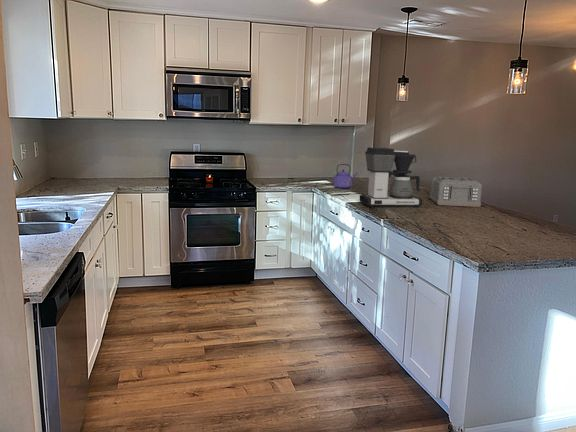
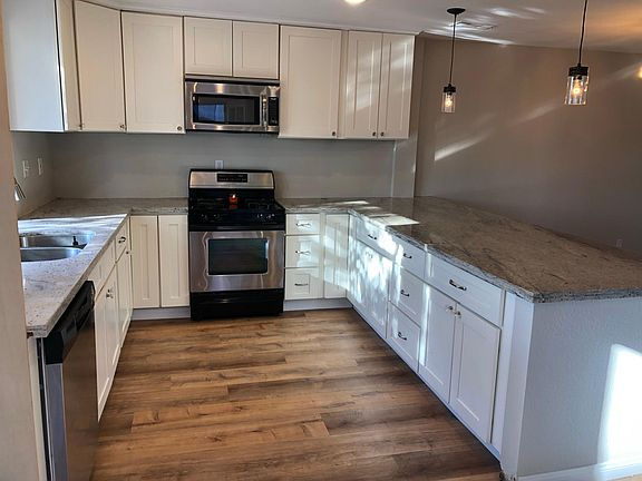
- coffee maker (394, 178)
- toaster (455, 191)
- kettle (346, 175)
